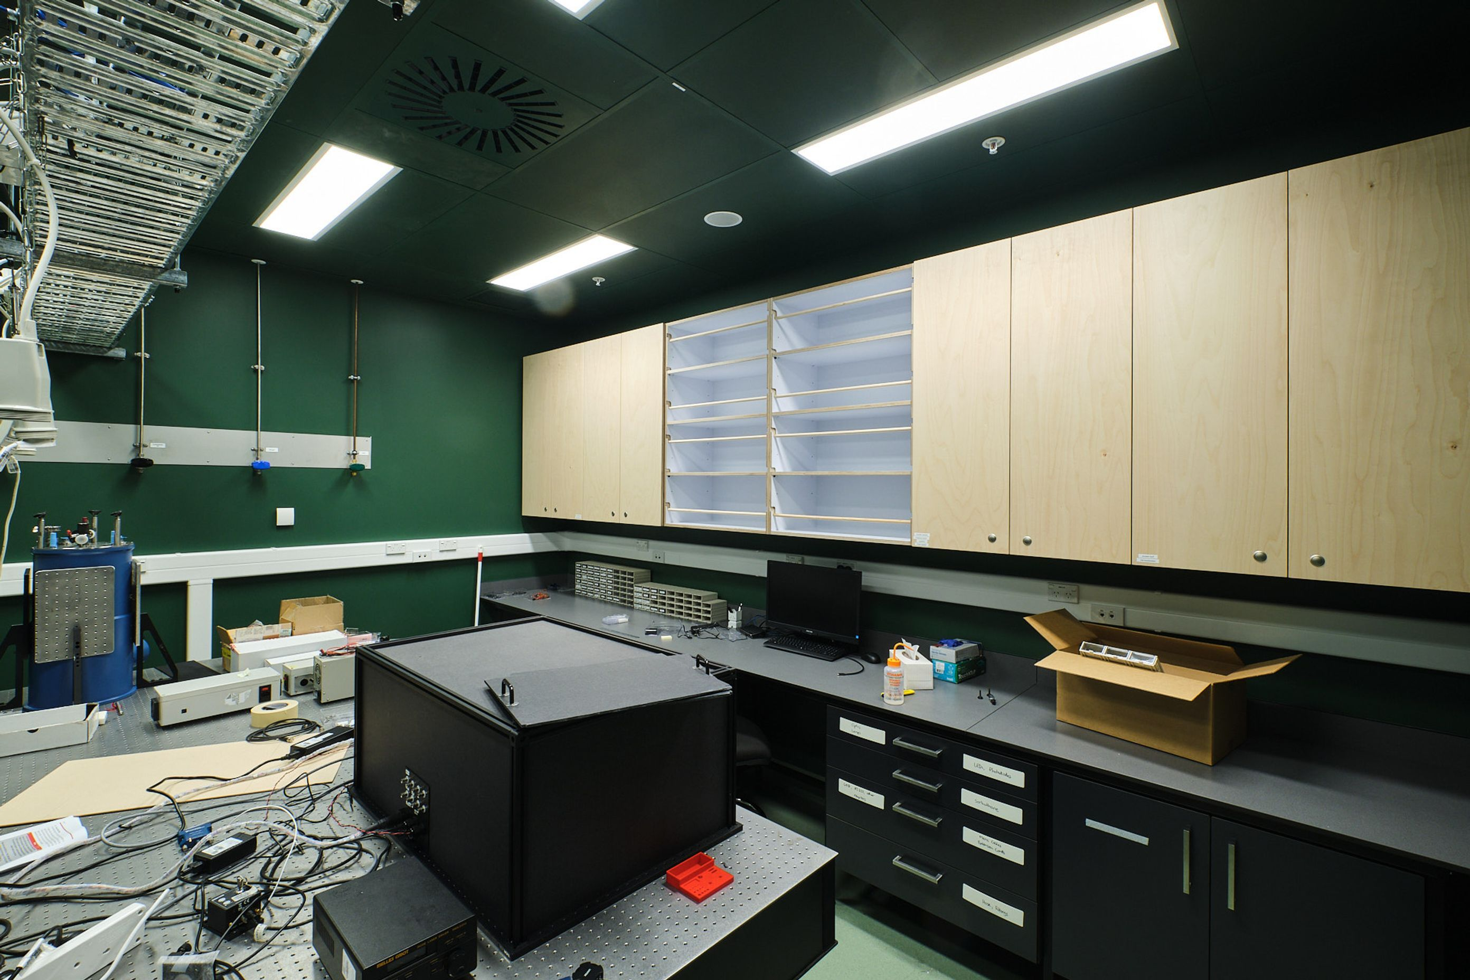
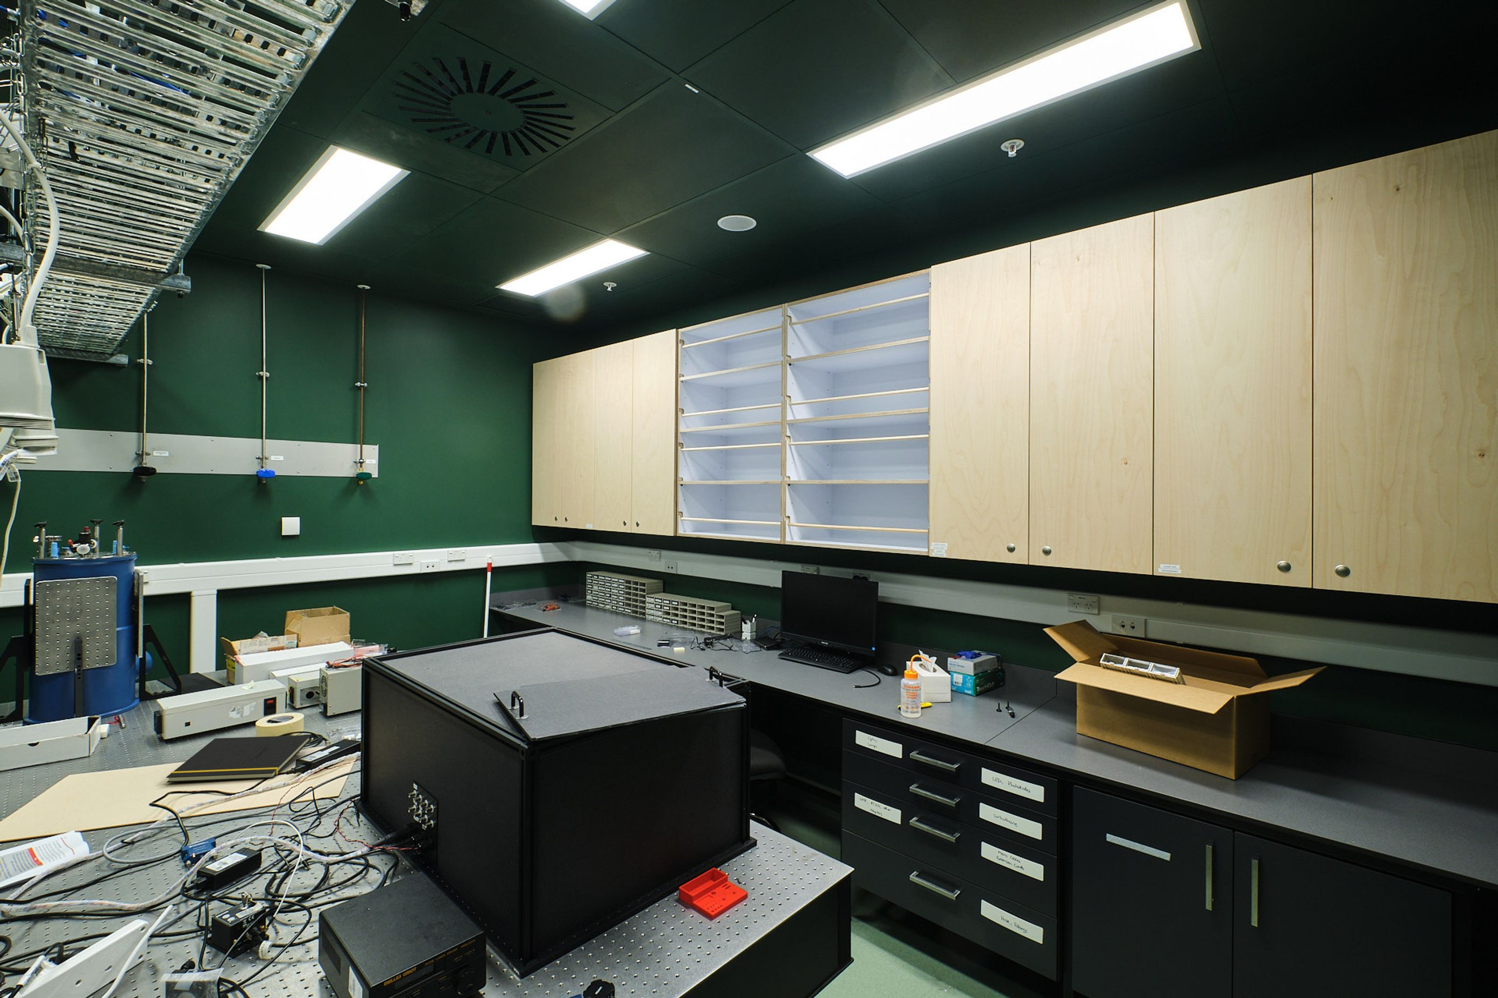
+ notepad (243, 757)
